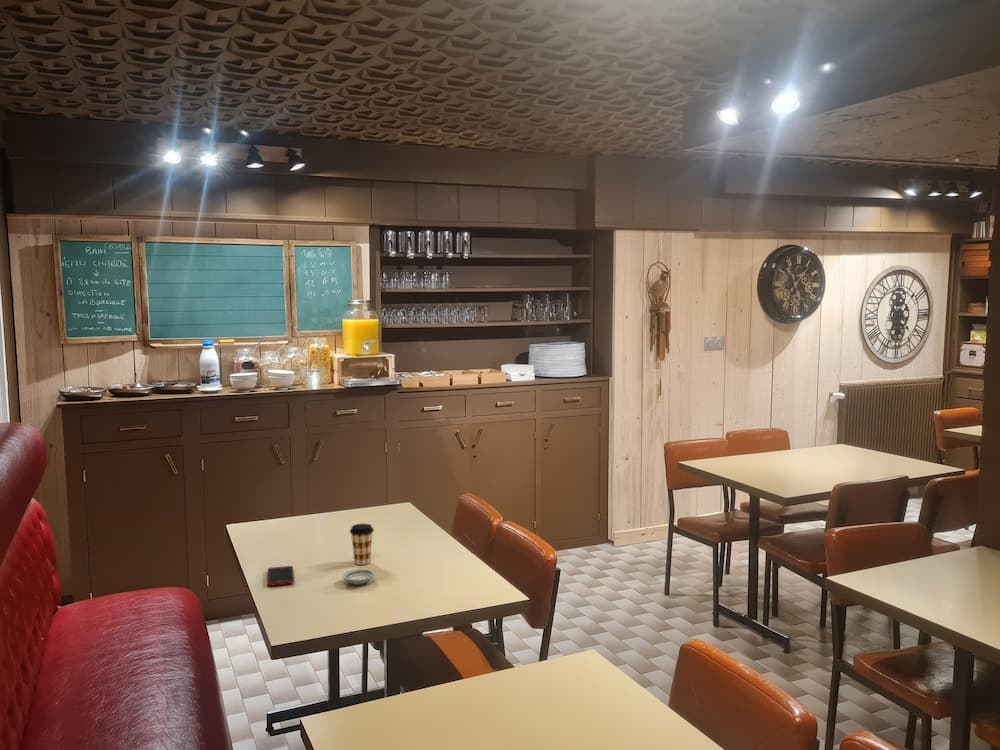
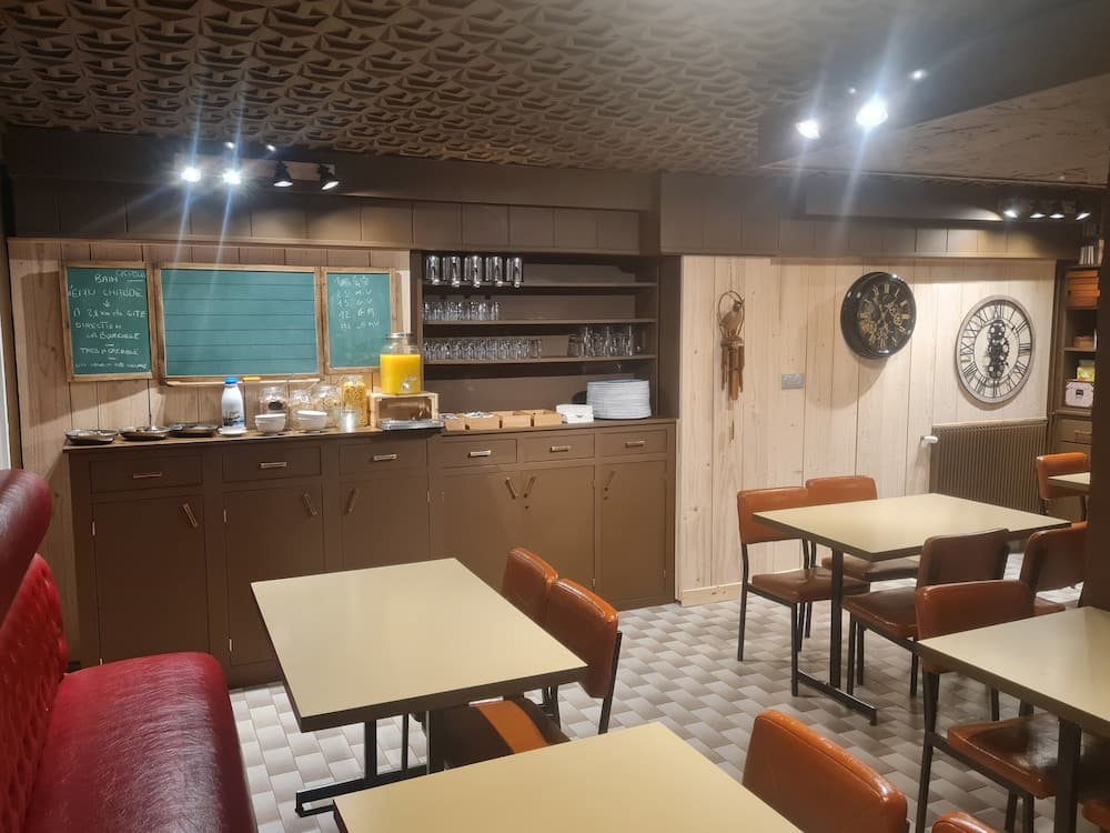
- cell phone (280, 575)
- coffee cup (362, 544)
- saucer (358, 577)
